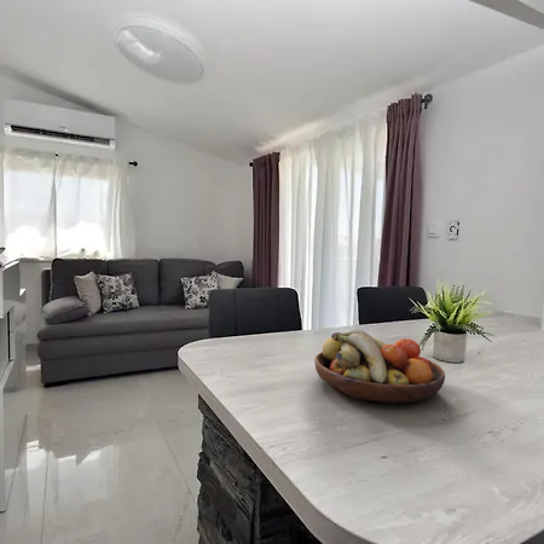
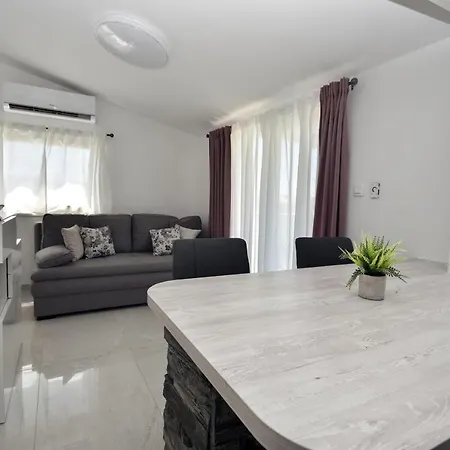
- fruit bowl (377, 358)
